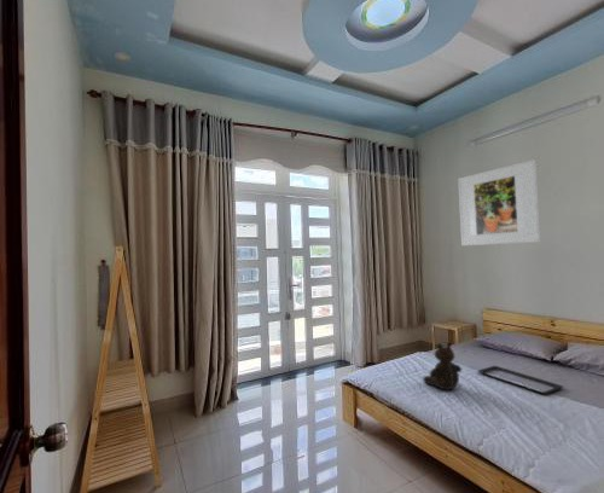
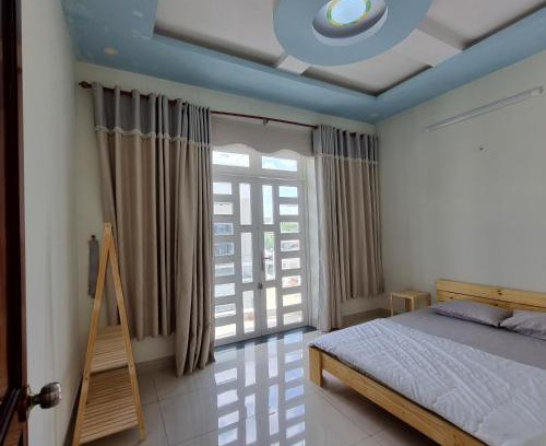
- teddy bear (440, 362)
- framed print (494, 207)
- serving tray (518, 376)
